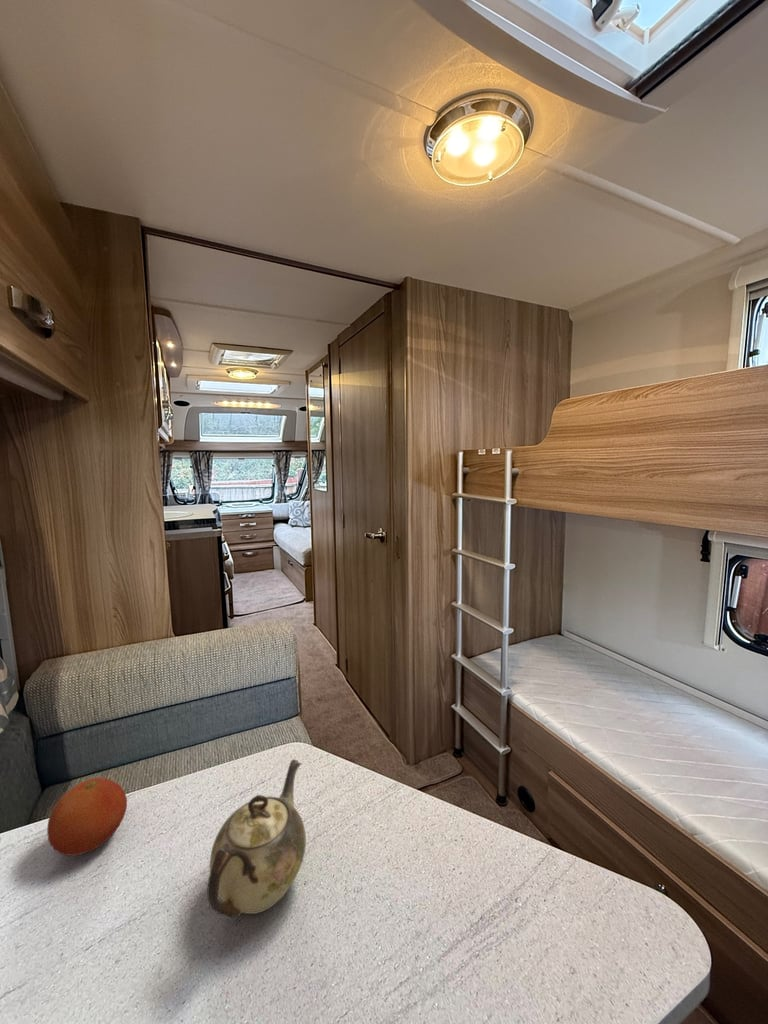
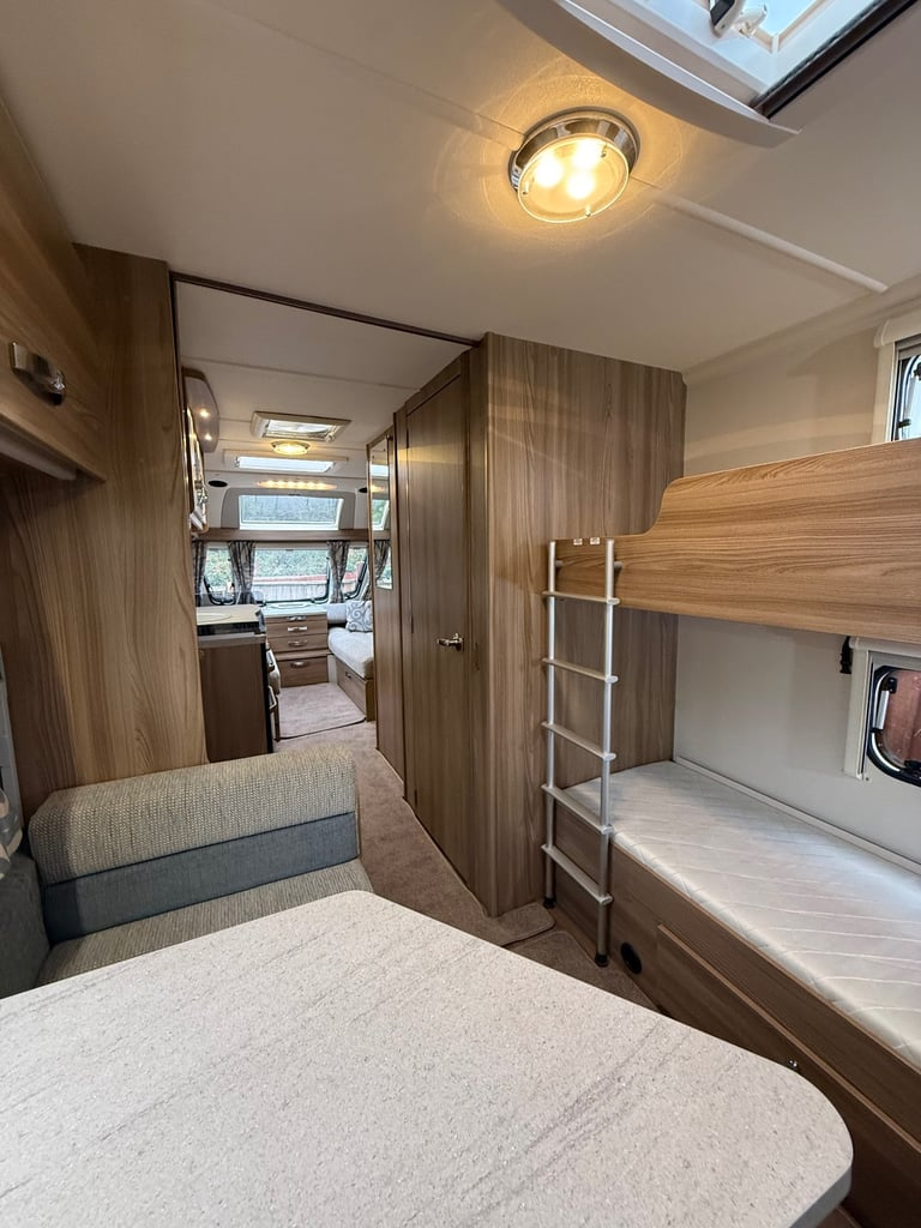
- fruit (88, 812)
- teapot (263, 834)
